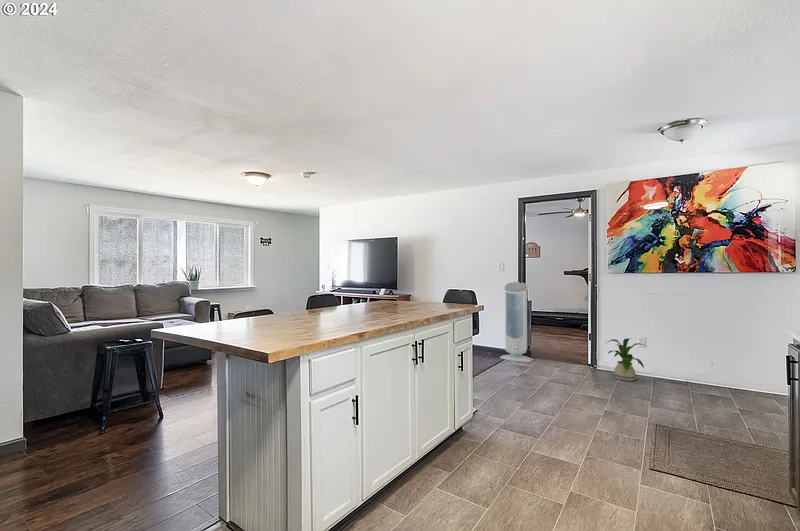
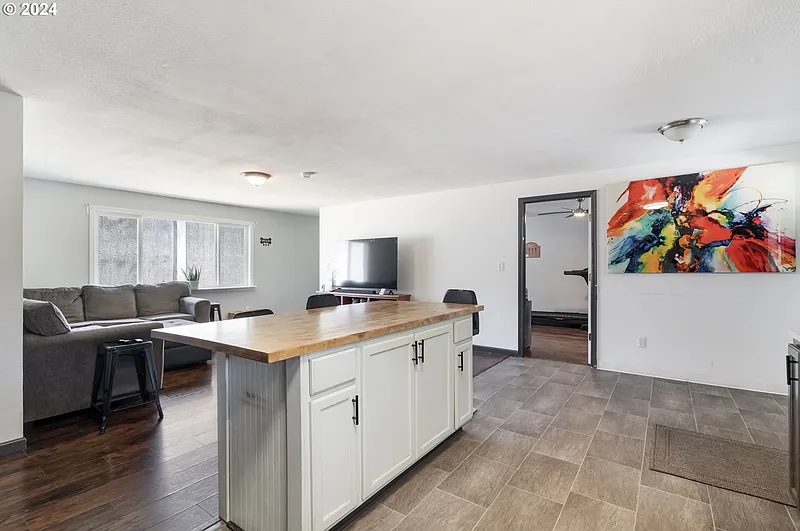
- house plant (626, 356)
- air purifier (516, 320)
